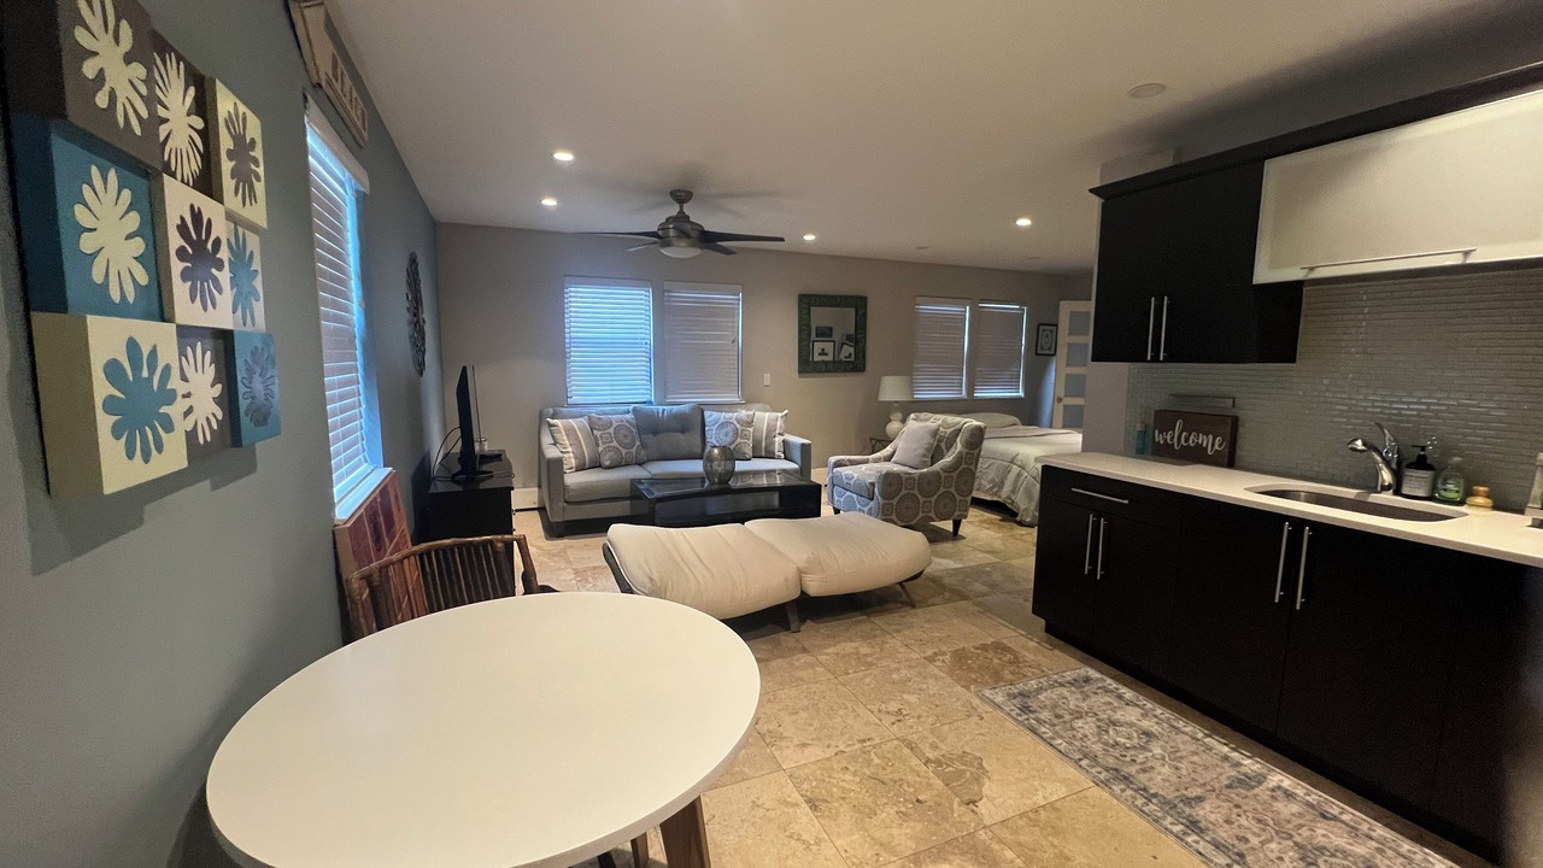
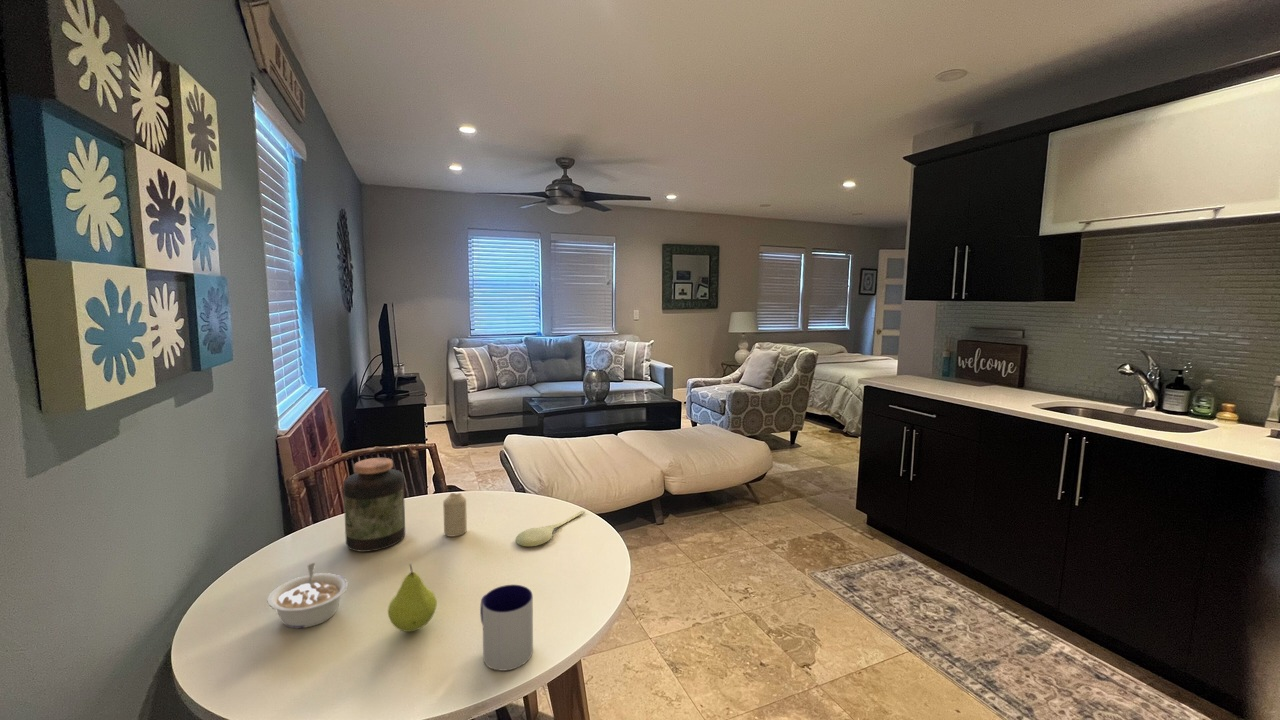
+ mug (502, 621)
+ jar (375, 501)
+ legume (307, 599)
+ fruit (412, 596)
+ candle (455, 513)
+ spoon (554, 525)
